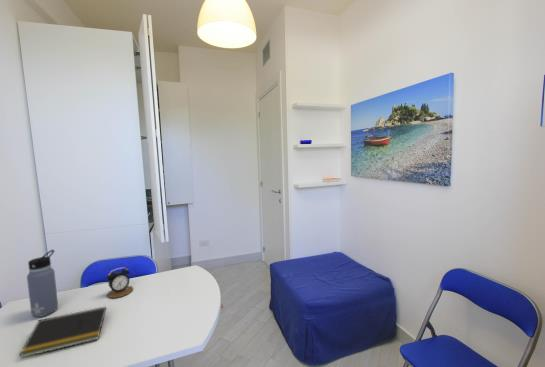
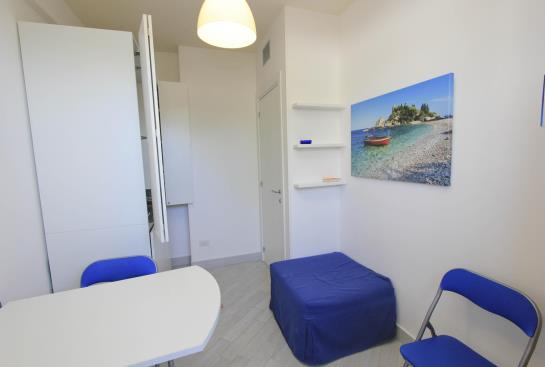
- alarm clock (119, 280)
- water bottle (43, 281)
- notepad (67, 329)
